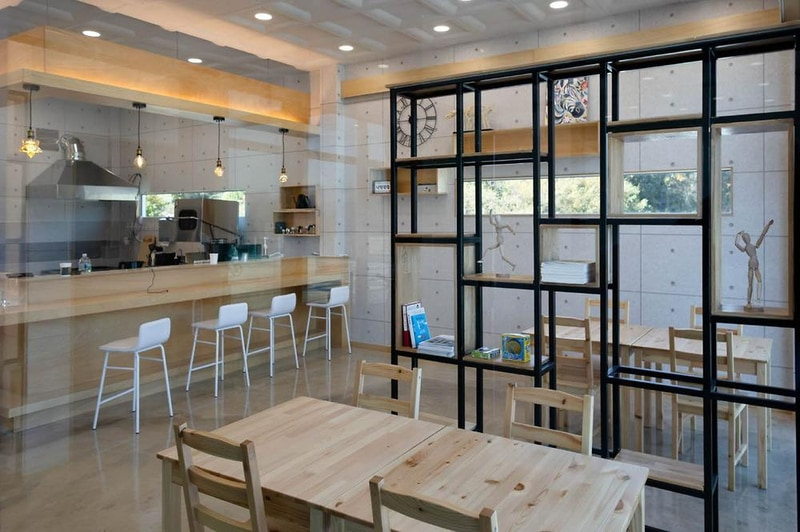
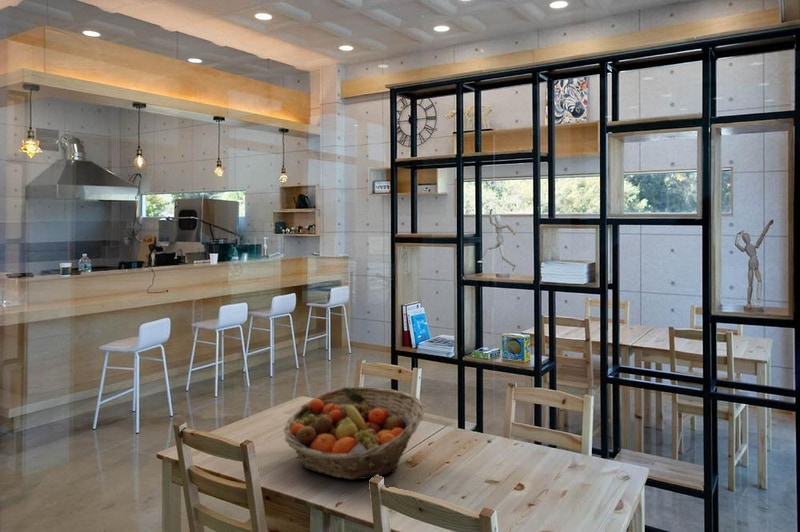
+ fruit basket (353, 429)
